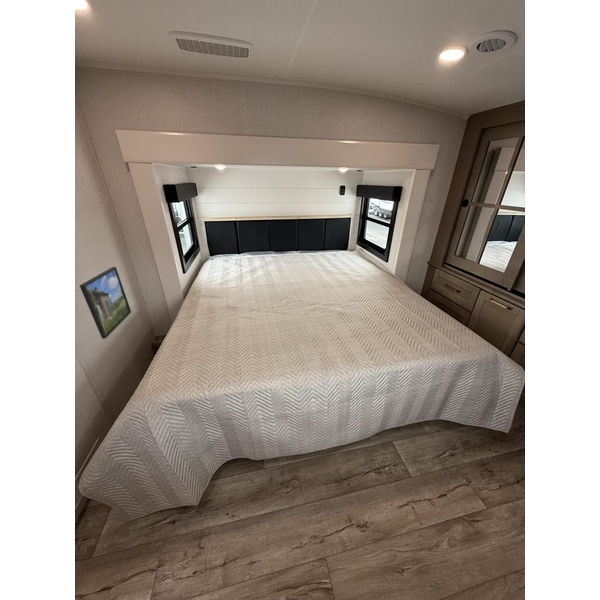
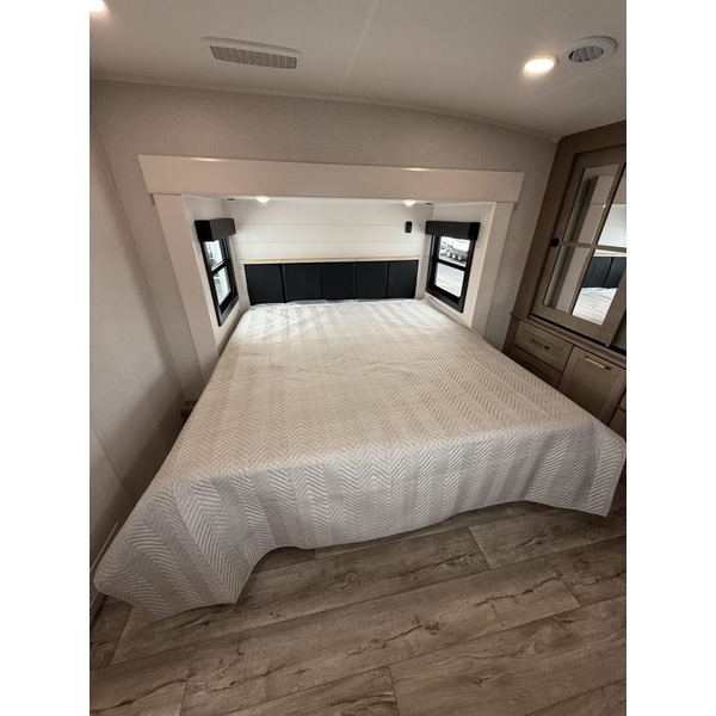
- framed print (109, 300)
